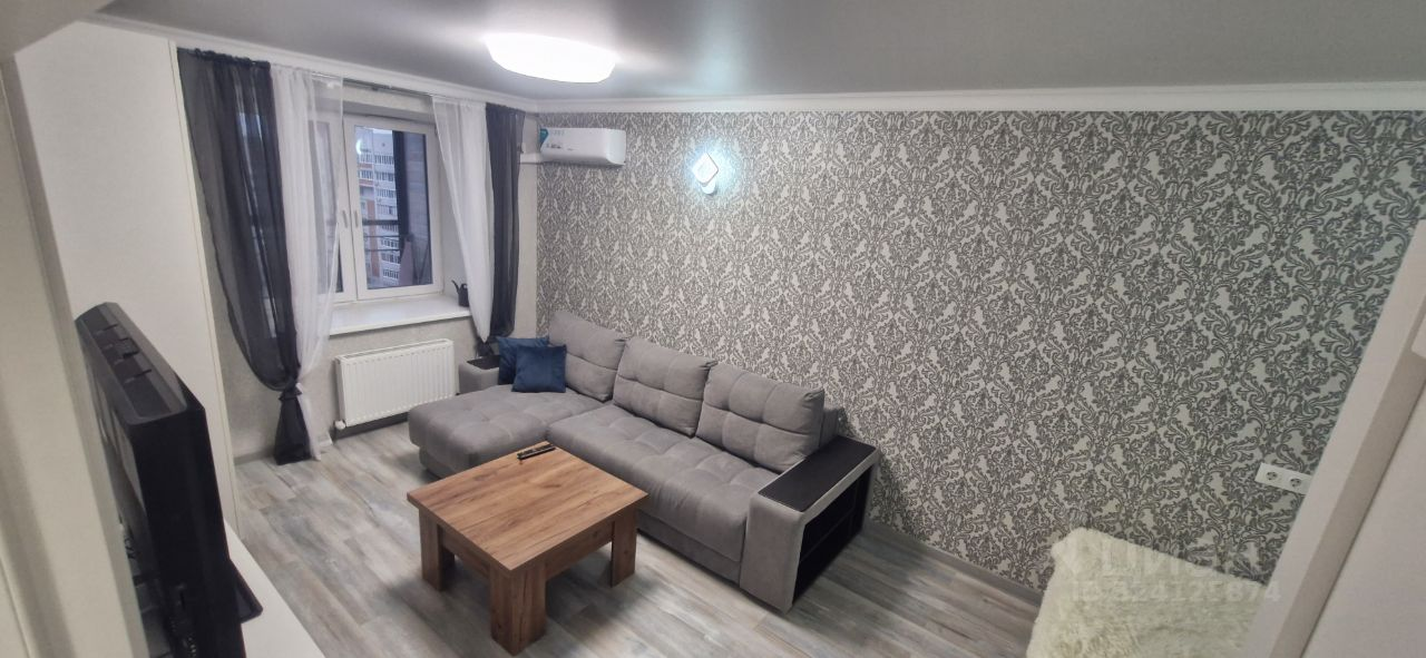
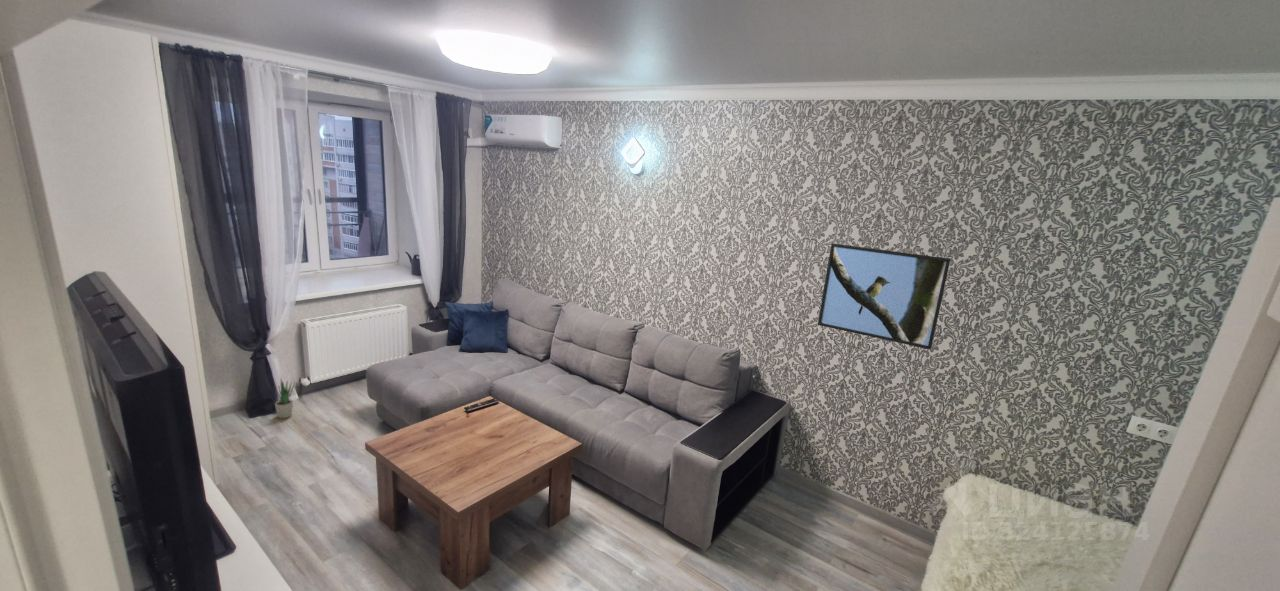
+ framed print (879, 294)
+ potted plant (285, 396)
